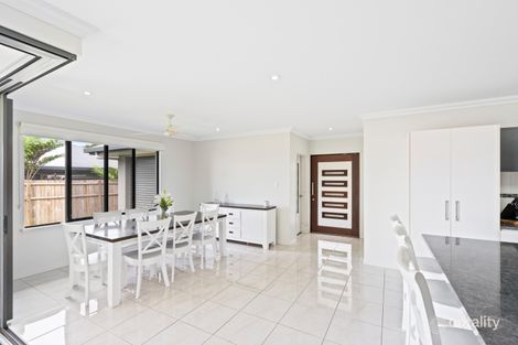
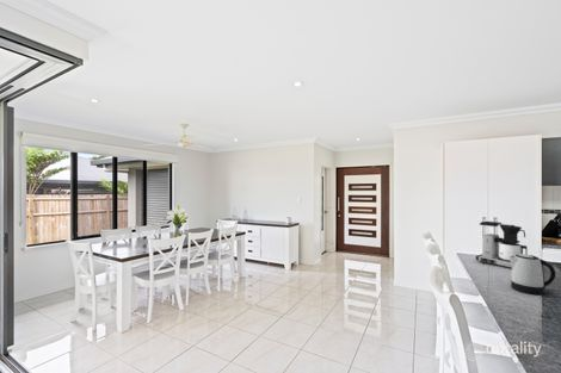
+ kettle (531, 273)
+ coffee maker (503, 244)
